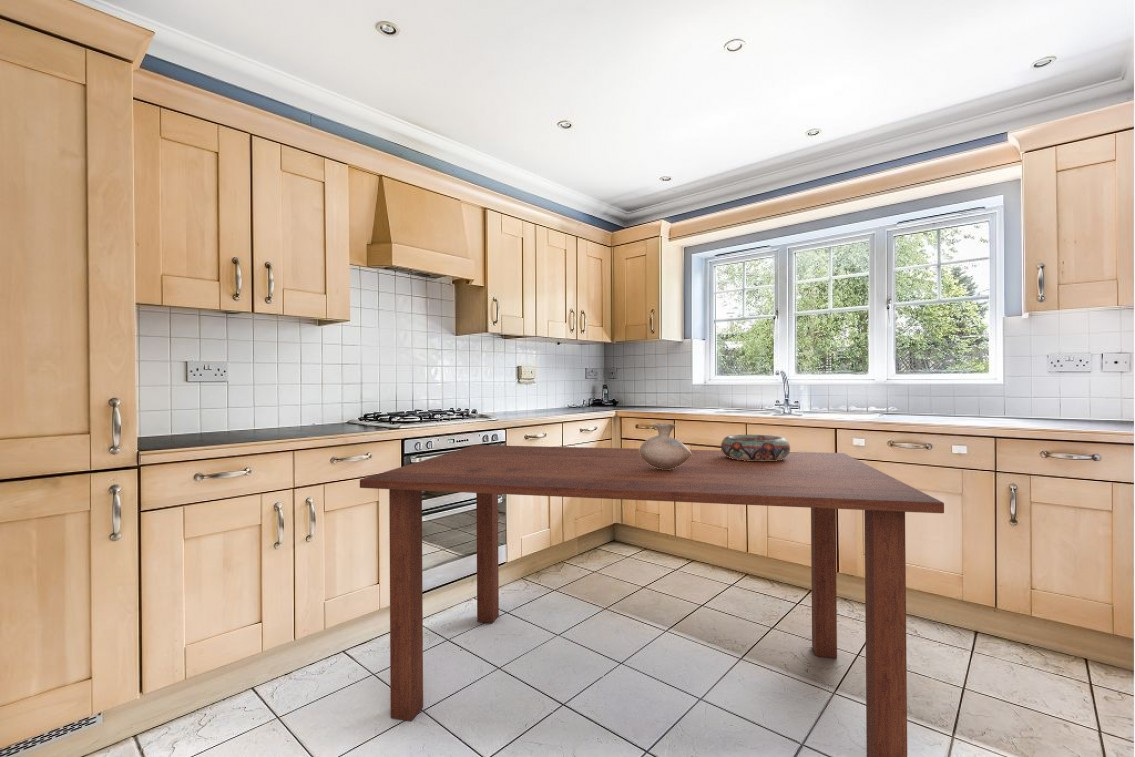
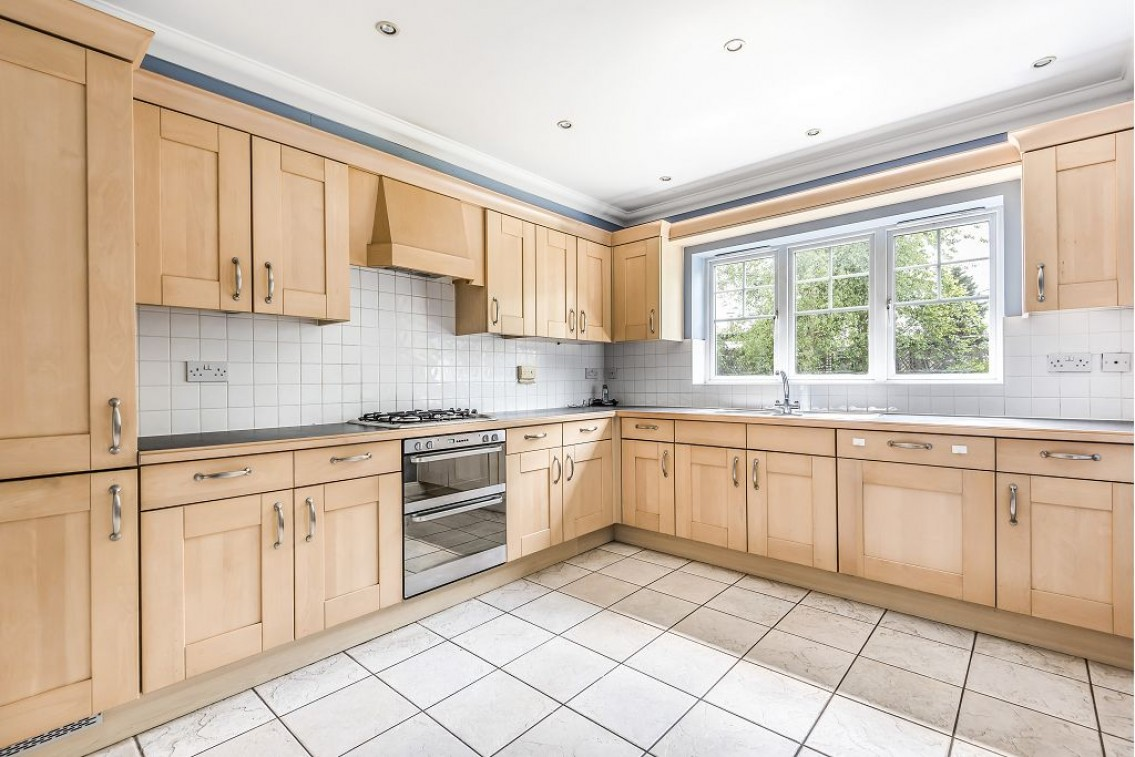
- decorative bowl (754, 447)
- dining table (634, 499)
- vase (664, 446)
